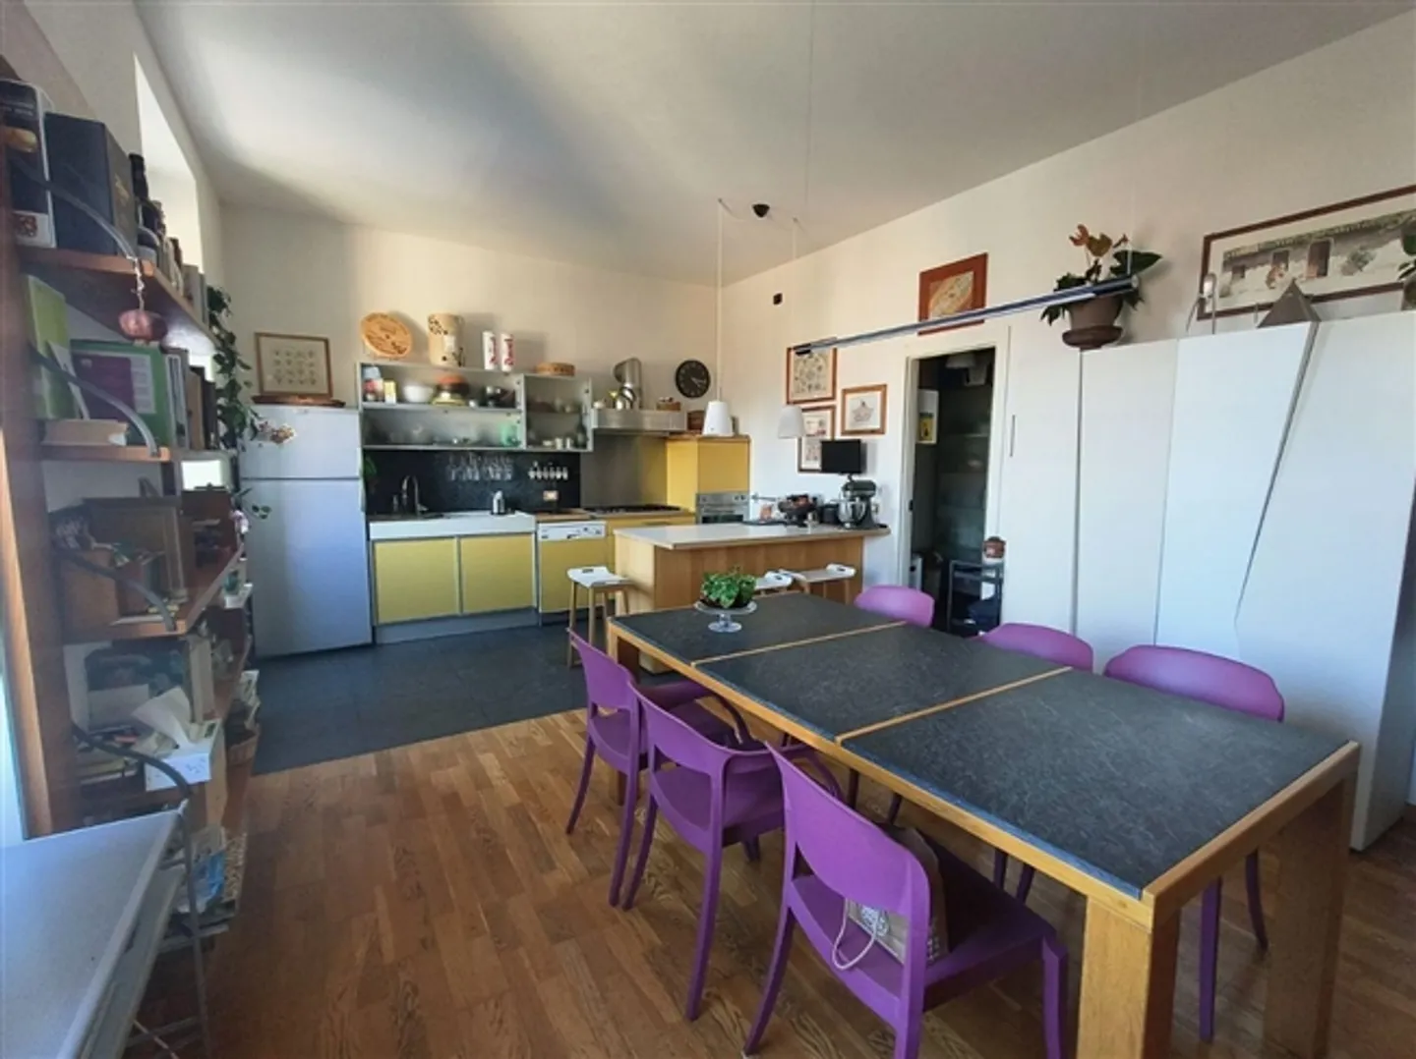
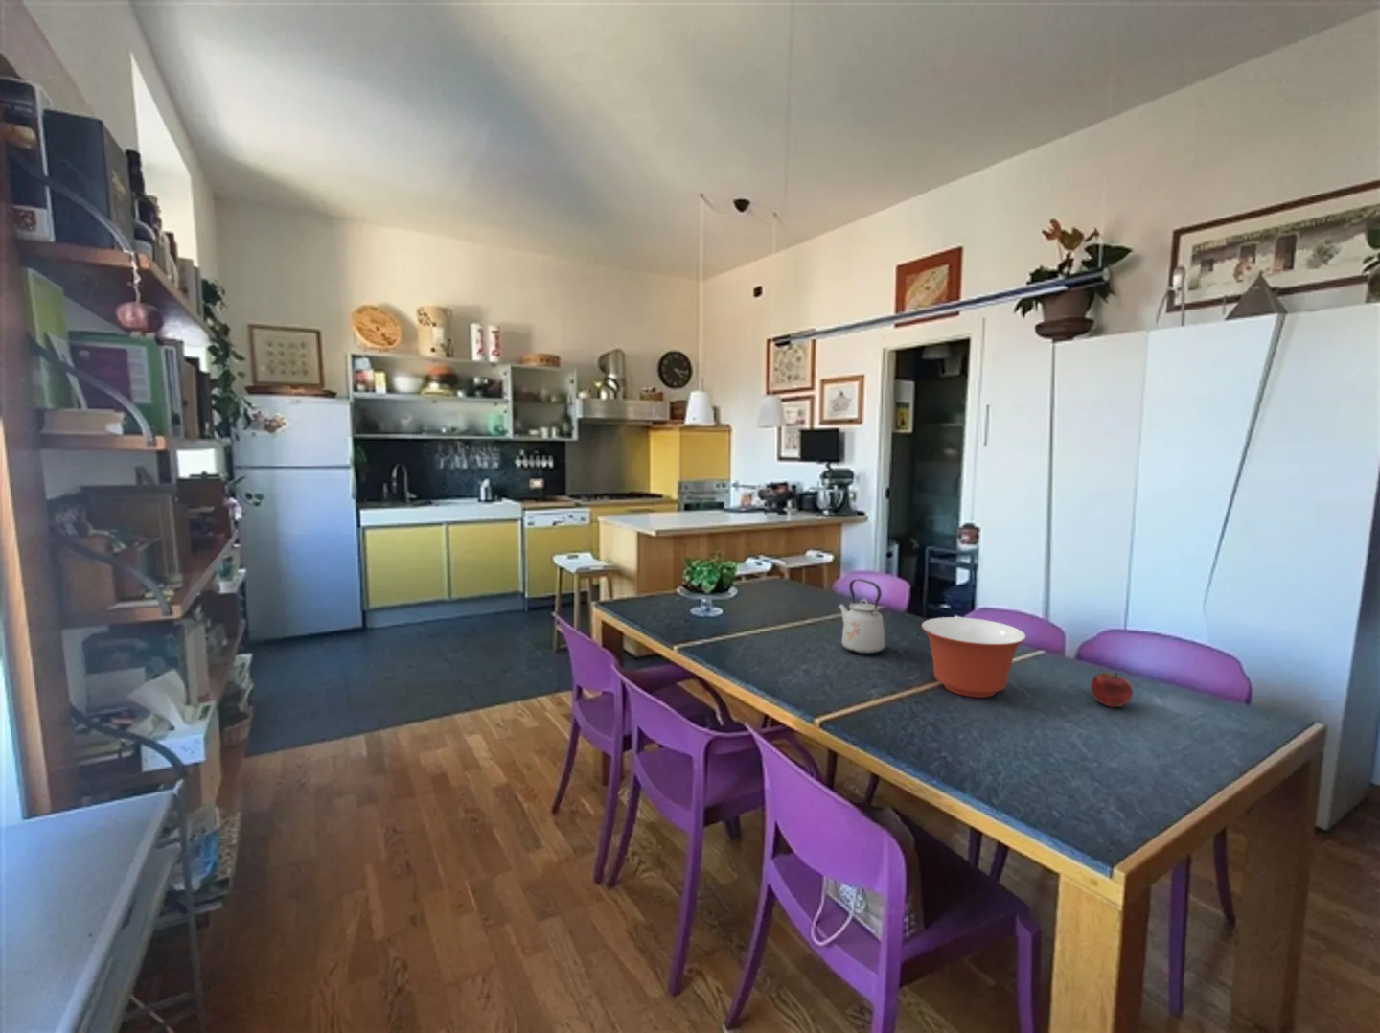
+ kettle (858, 613)
+ fruit (1111, 688)
+ mixing bowl (971, 659)
